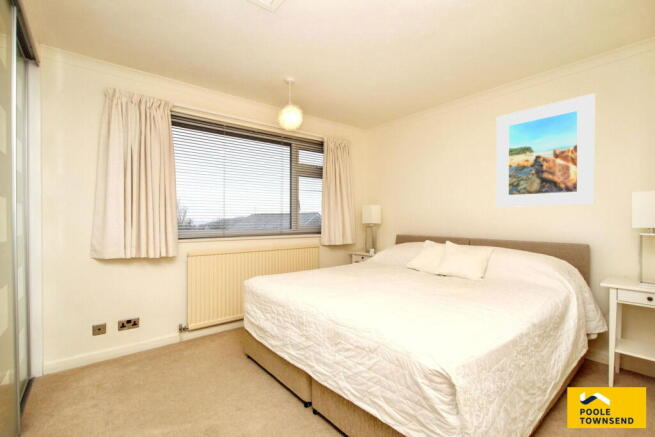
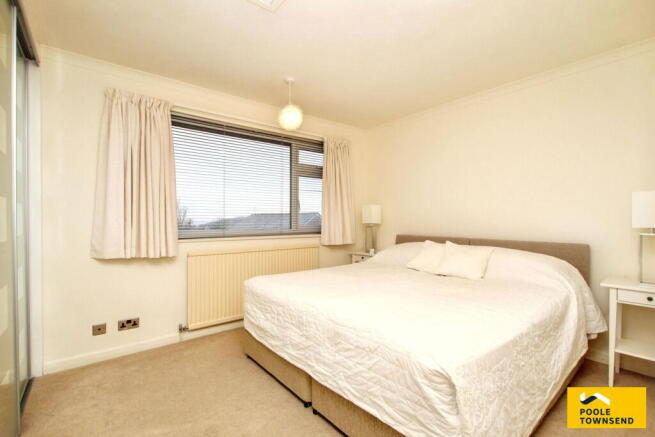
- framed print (540, 156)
